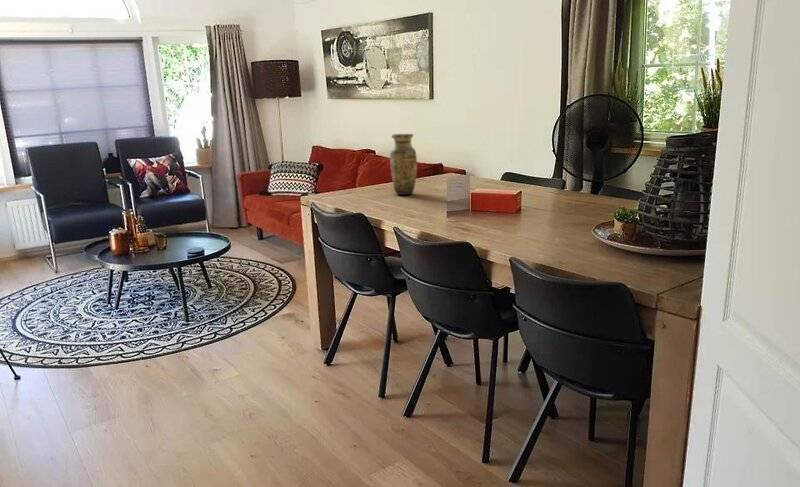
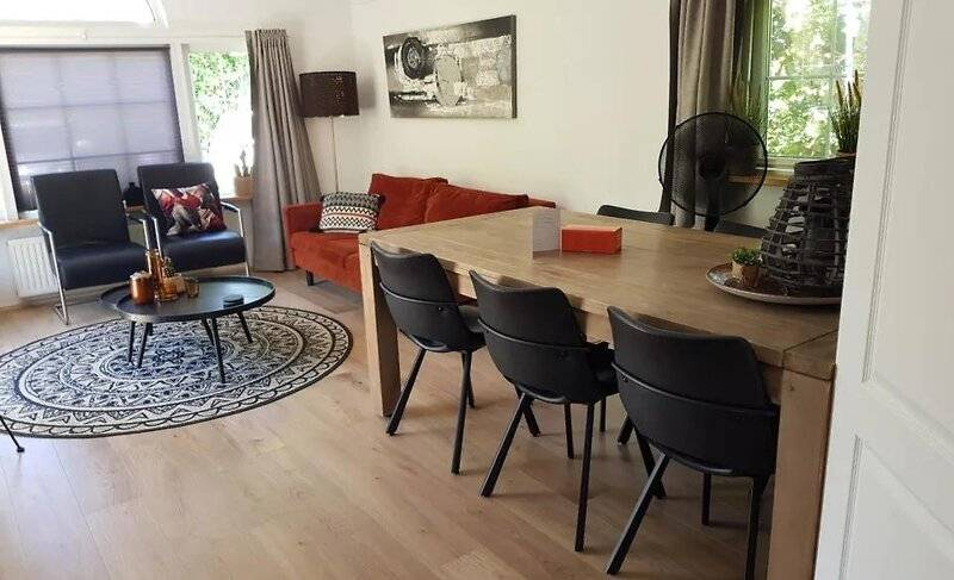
- vase (403, 164)
